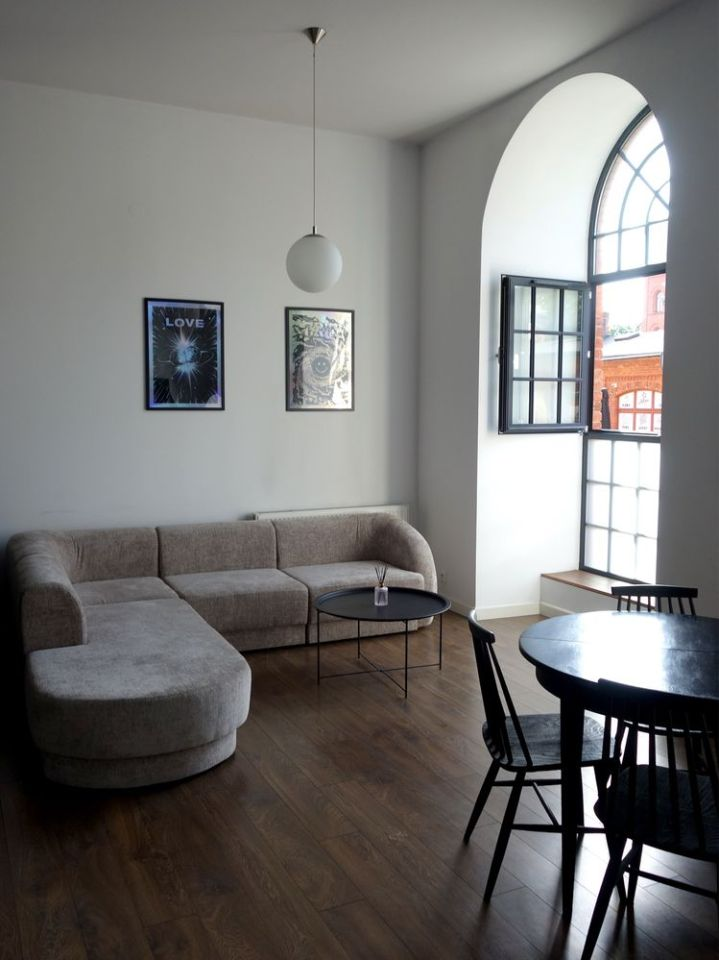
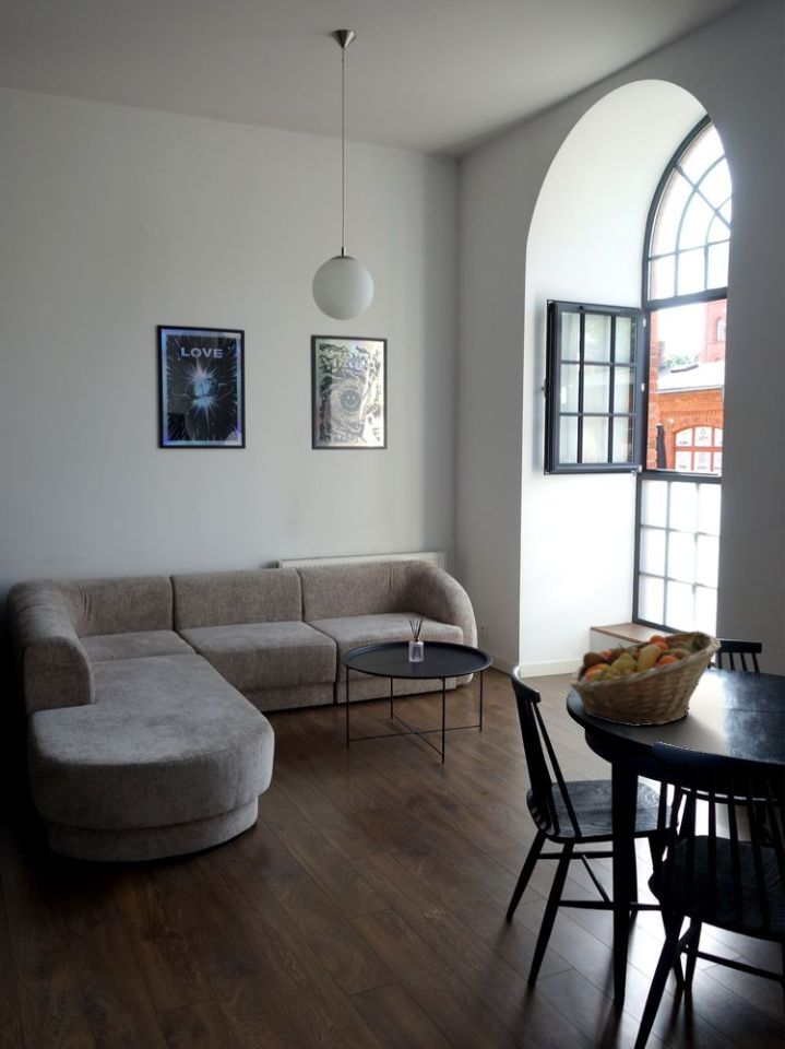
+ fruit basket (643, 672)
